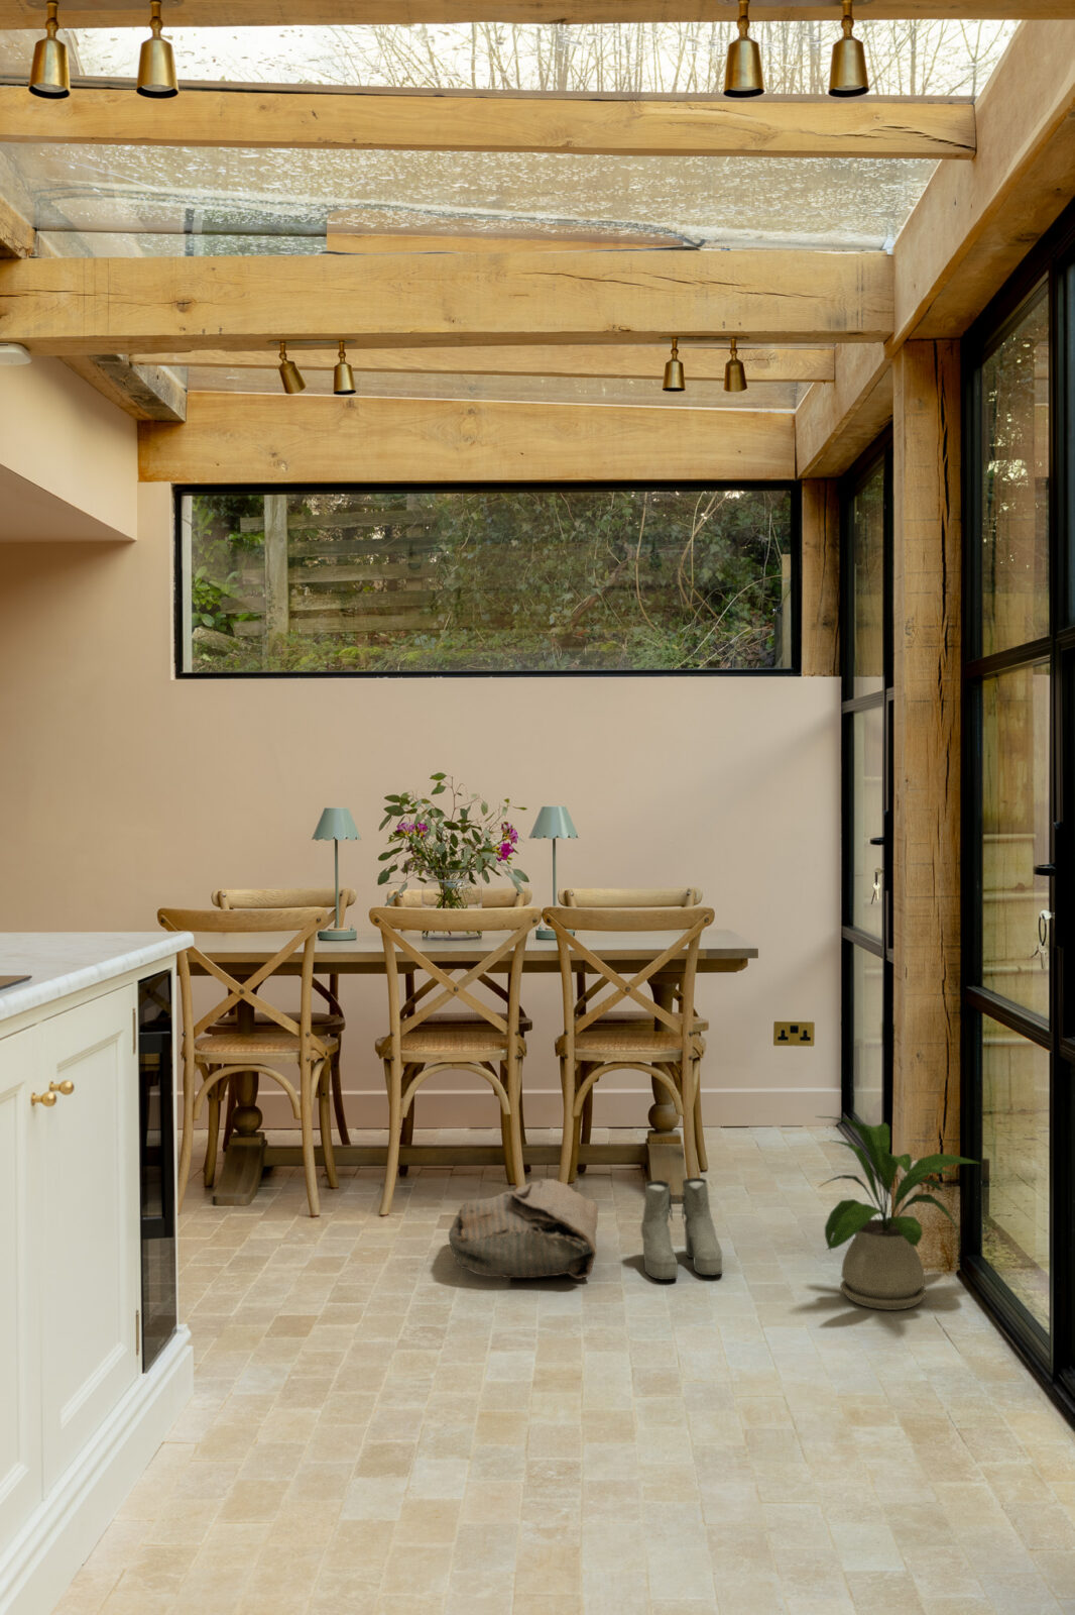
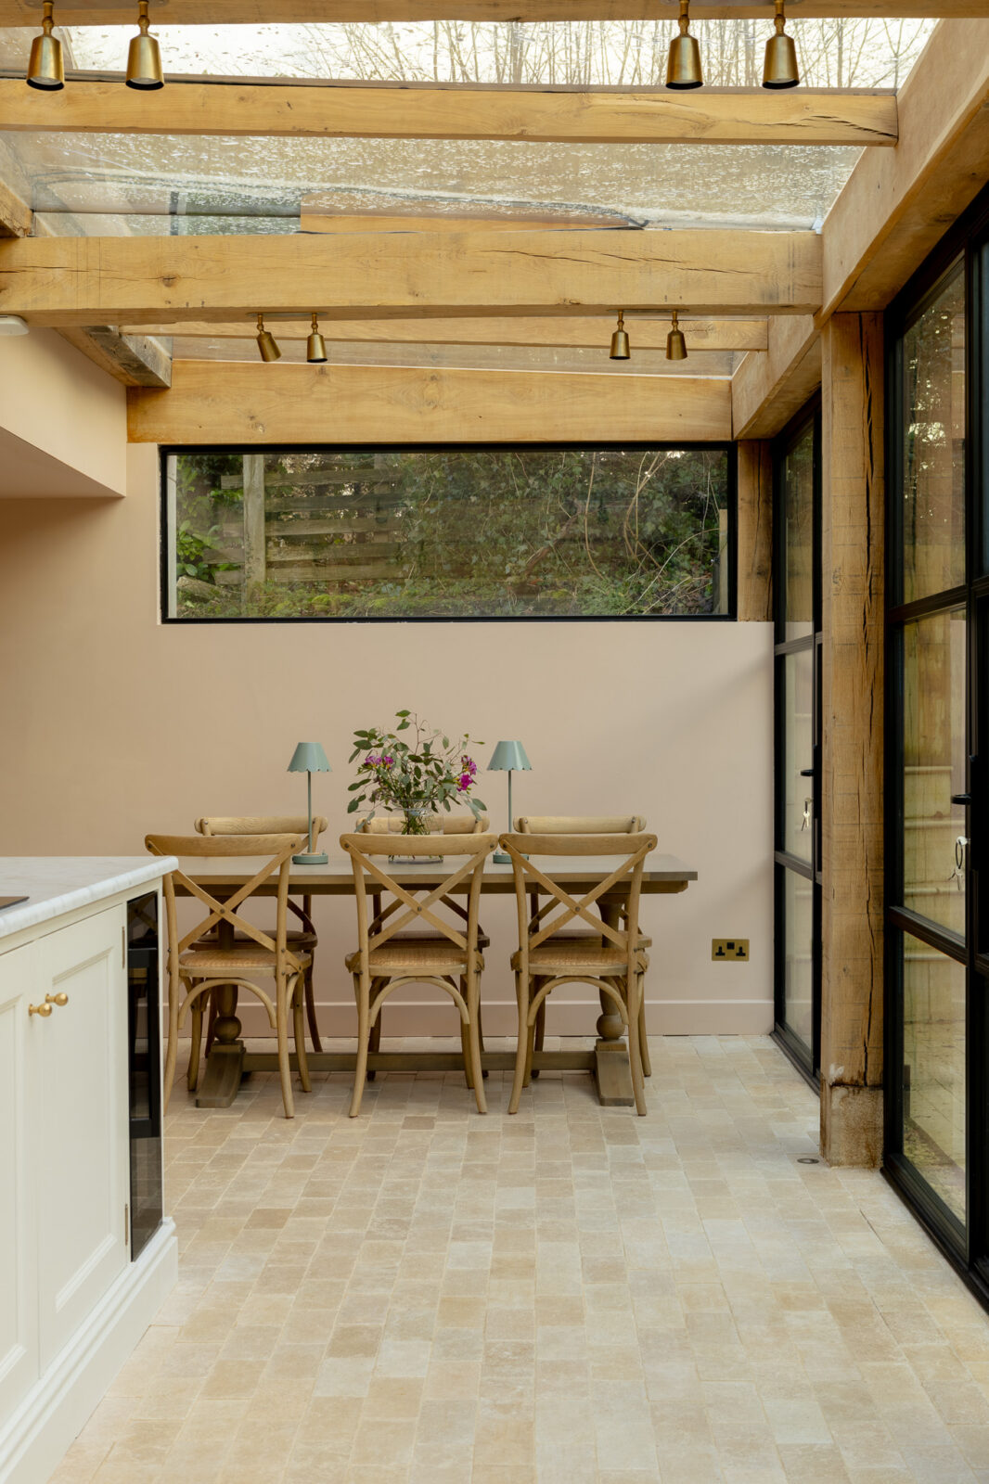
- boots (685, 1226)
- house plant (903, 1206)
- bag (523, 1220)
